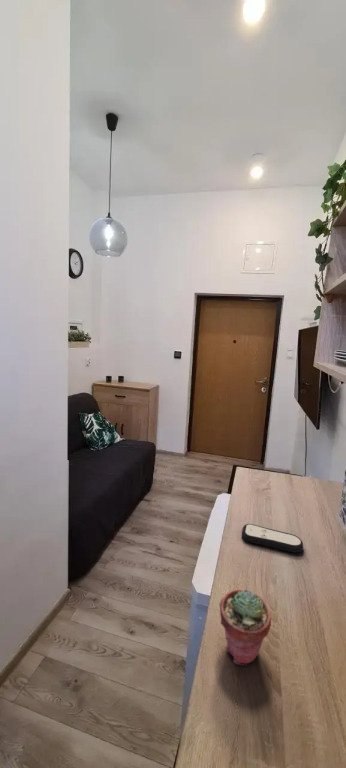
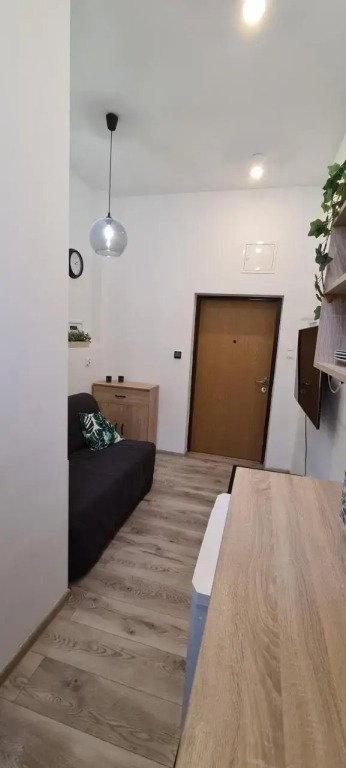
- potted succulent (244, 620)
- remote control (271, 537)
